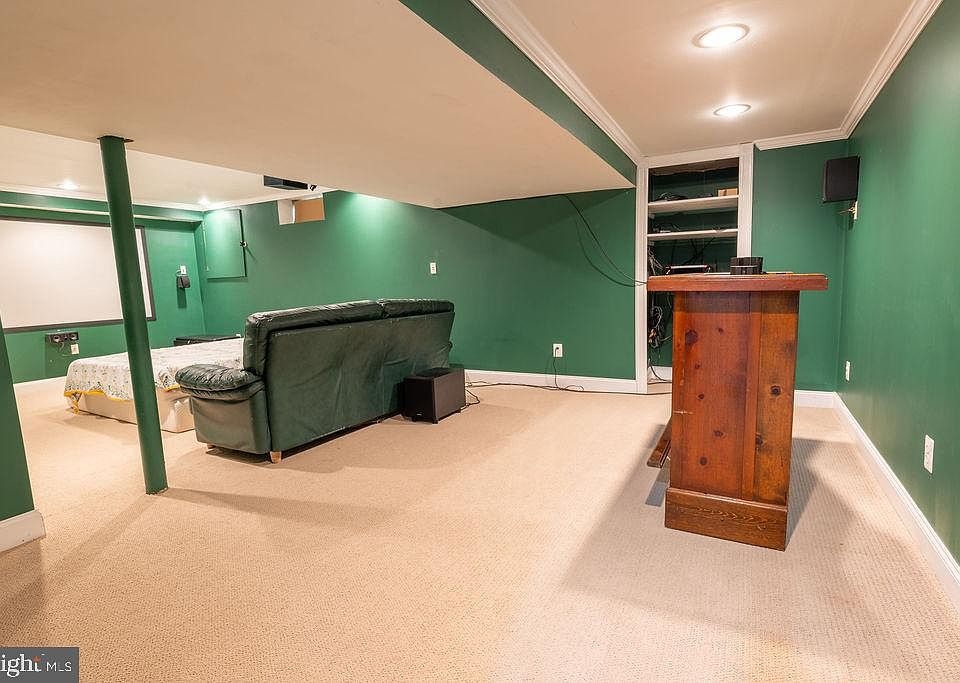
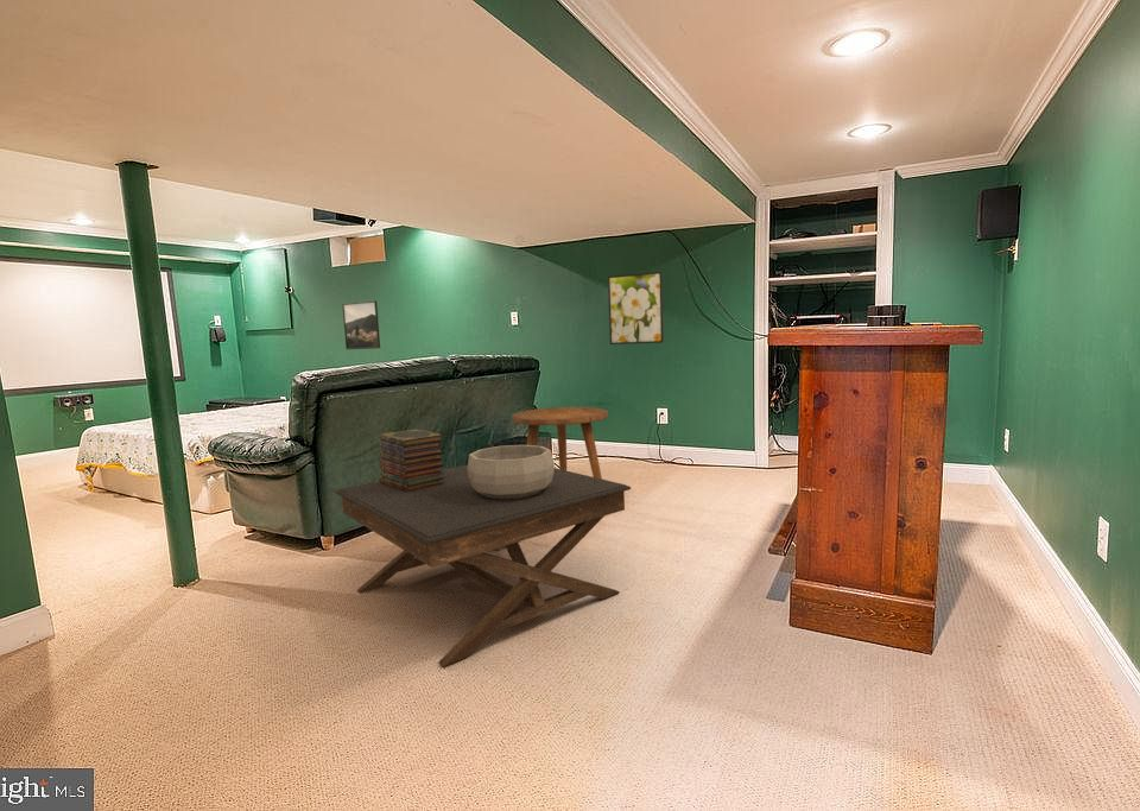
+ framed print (361, 325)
+ decorative bowl (511, 470)
+ side table (562, 460)
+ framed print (634, 309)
+ coffee table (481, 539)
+ book stack (411, 458)
